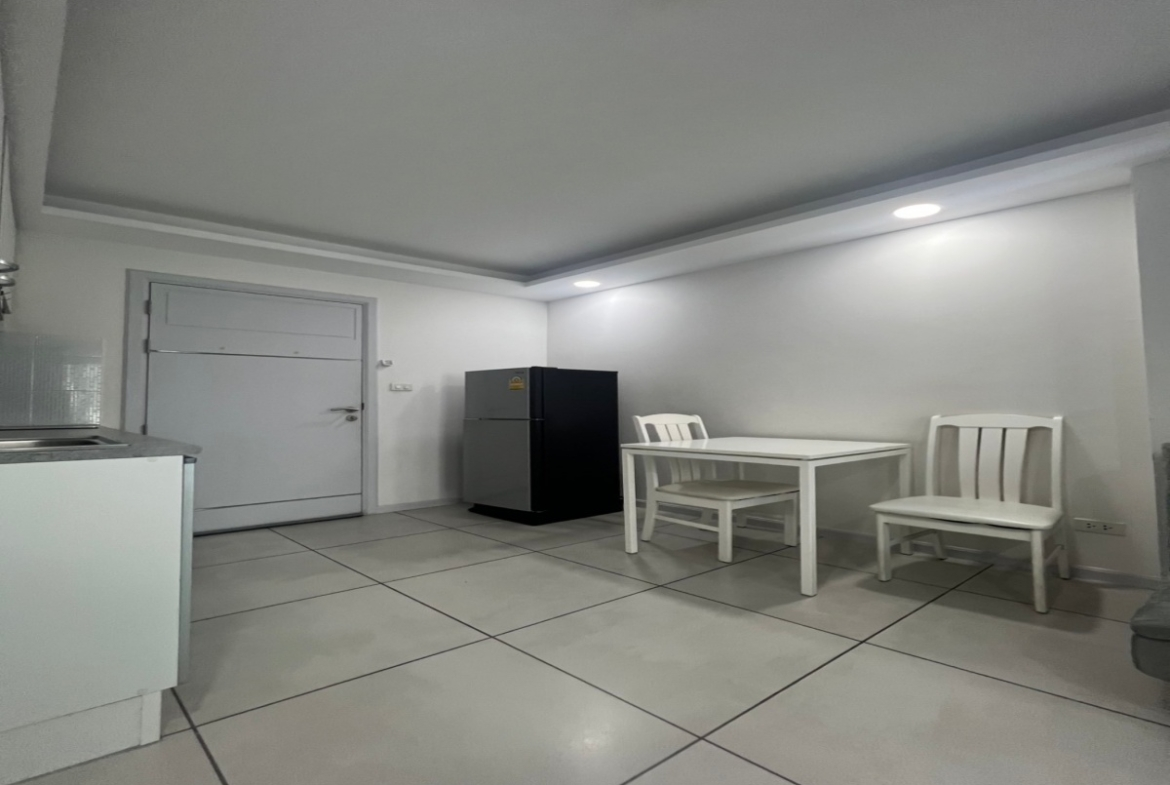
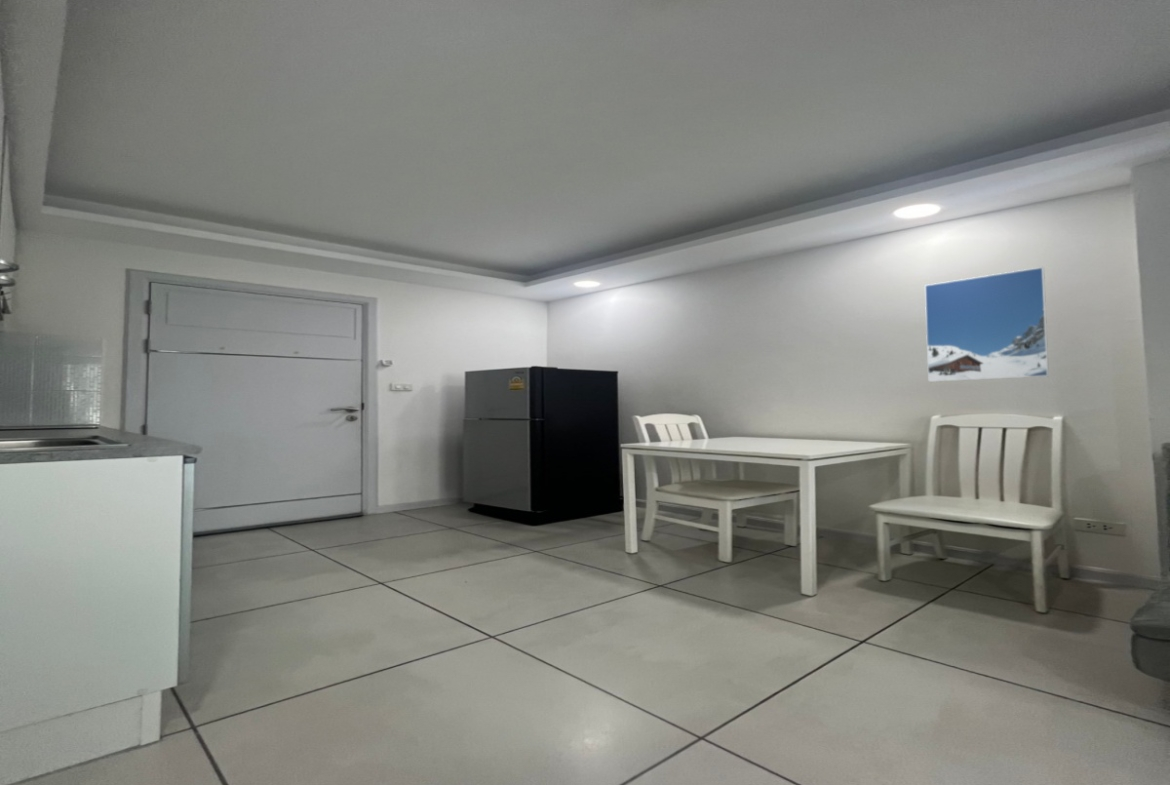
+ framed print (982, 327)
